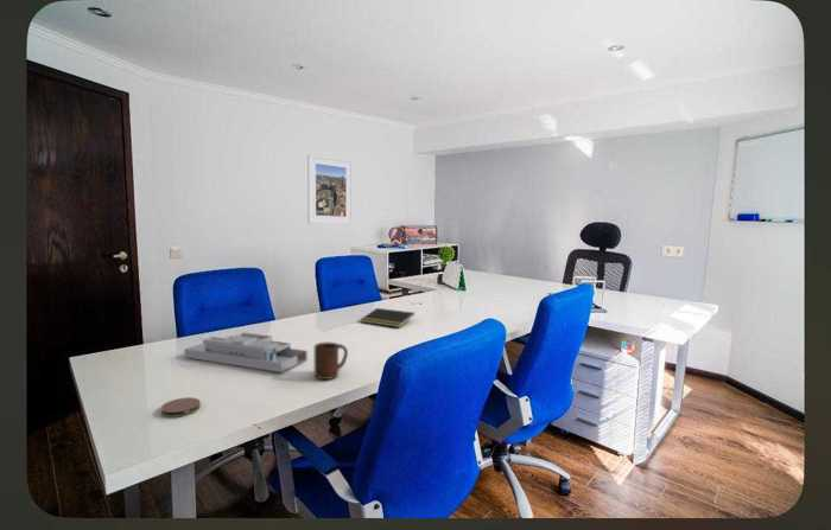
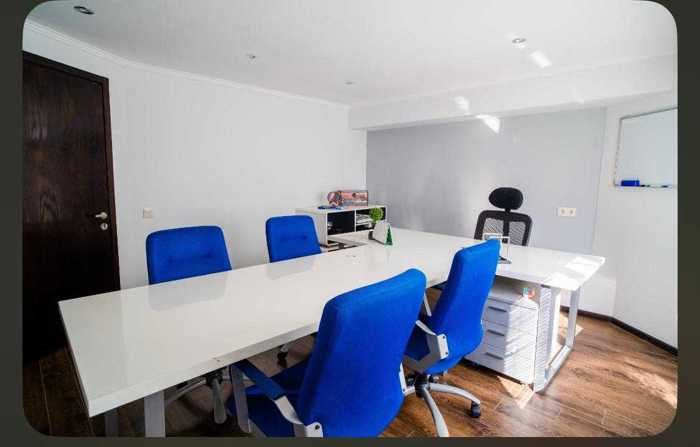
- notepad (387, 317)
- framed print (330, 191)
- desk organizer (246, 347)
- coaster (180, 407)
- cup (329, 359)
